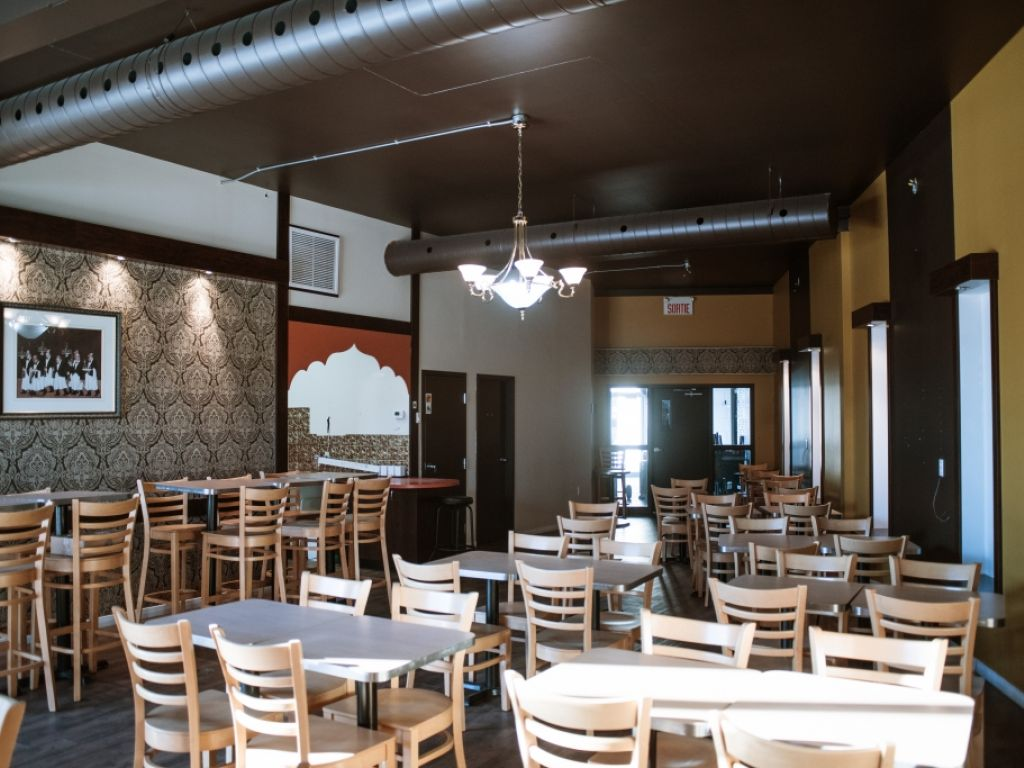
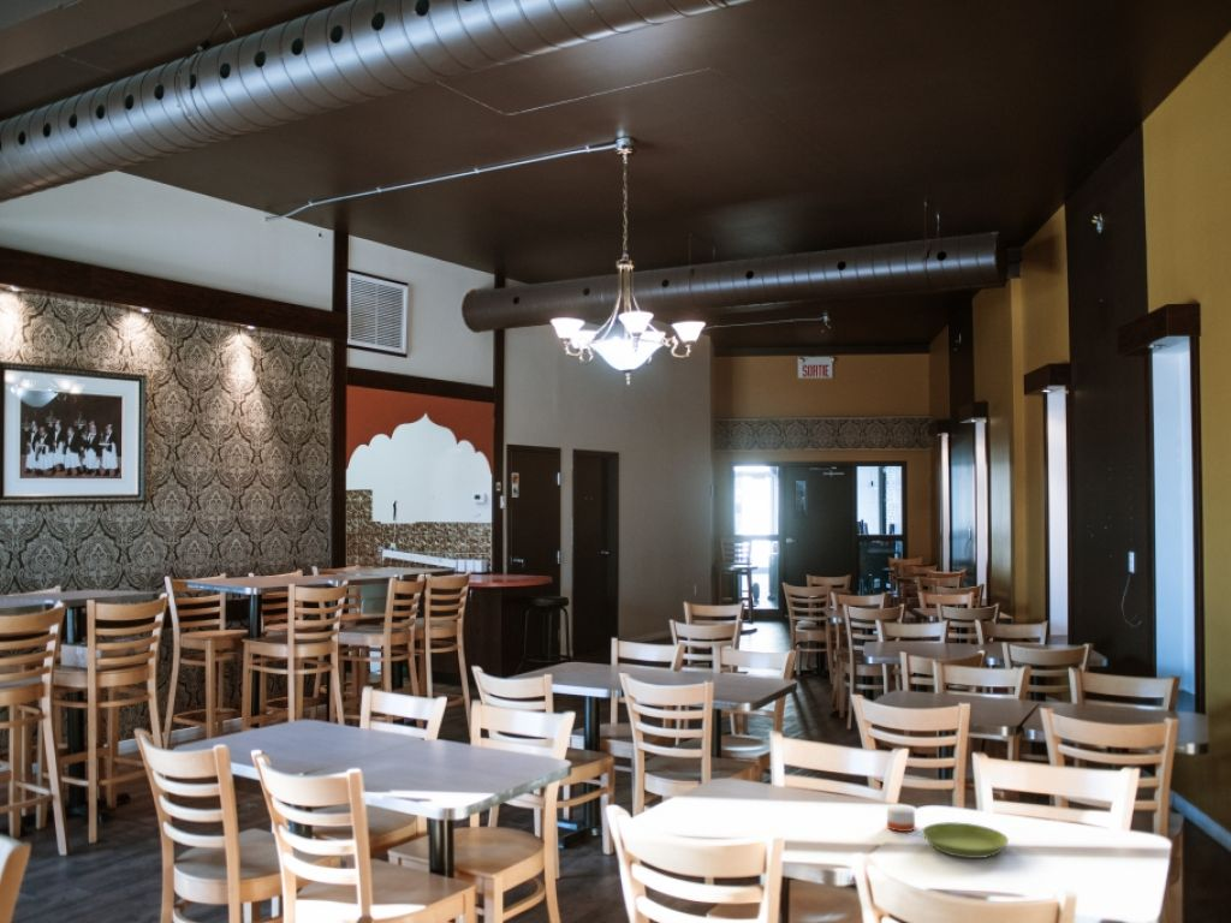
+ candle (900, 808)
+ saucer (964, 841)
